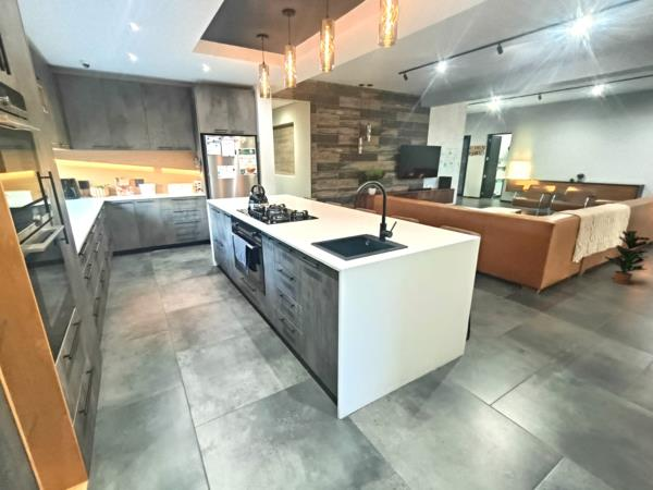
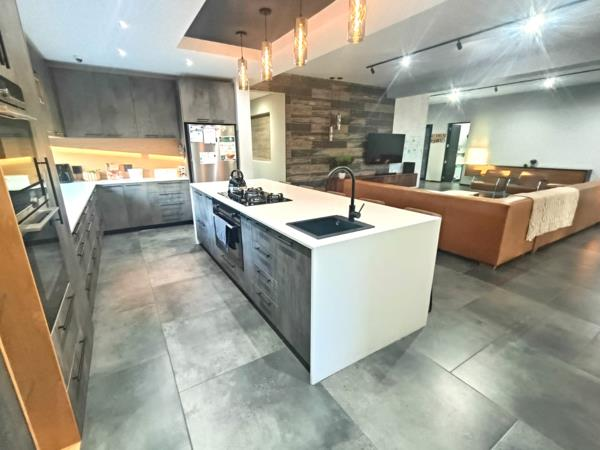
- potted plant (628, 256)
